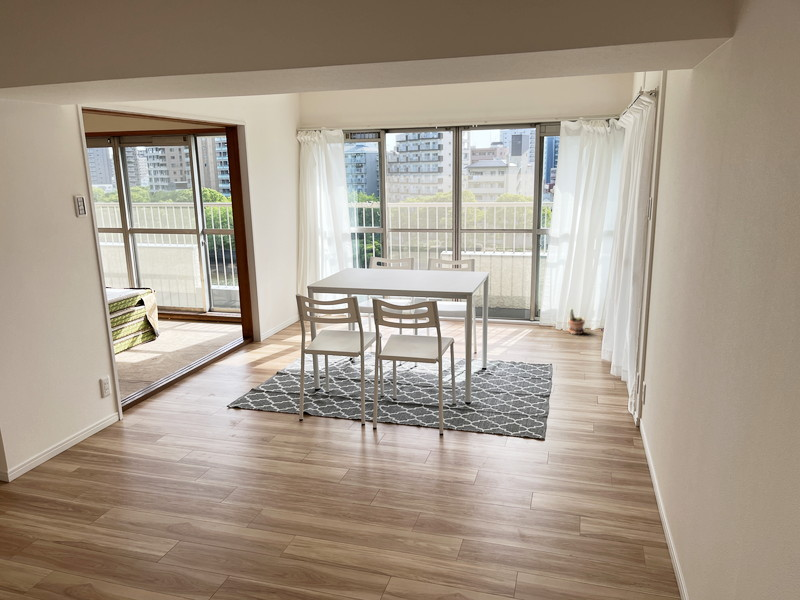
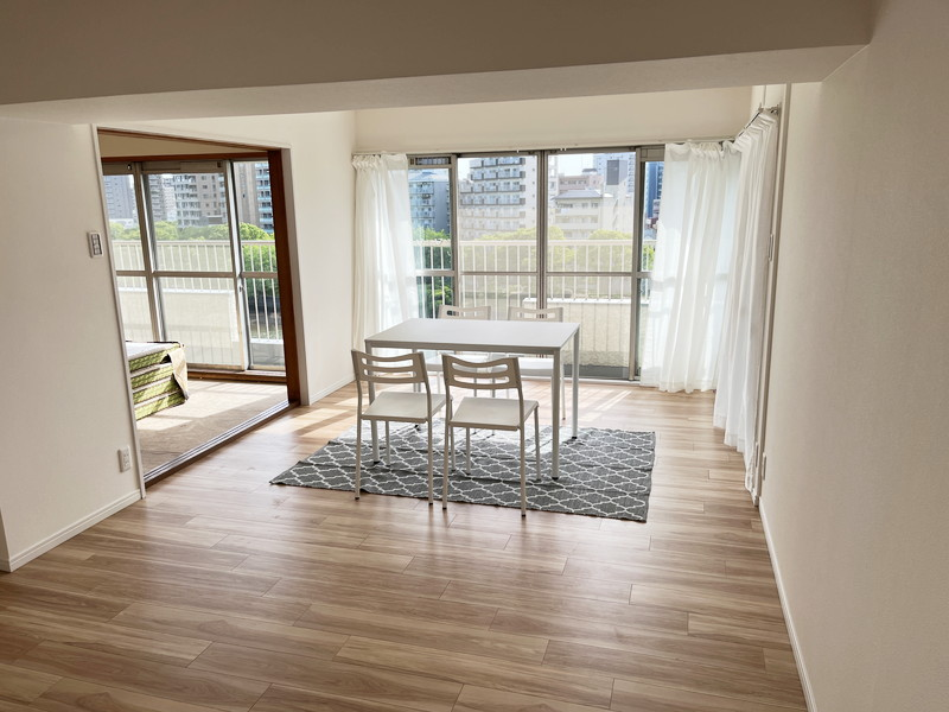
- potted plant (576, 320)
